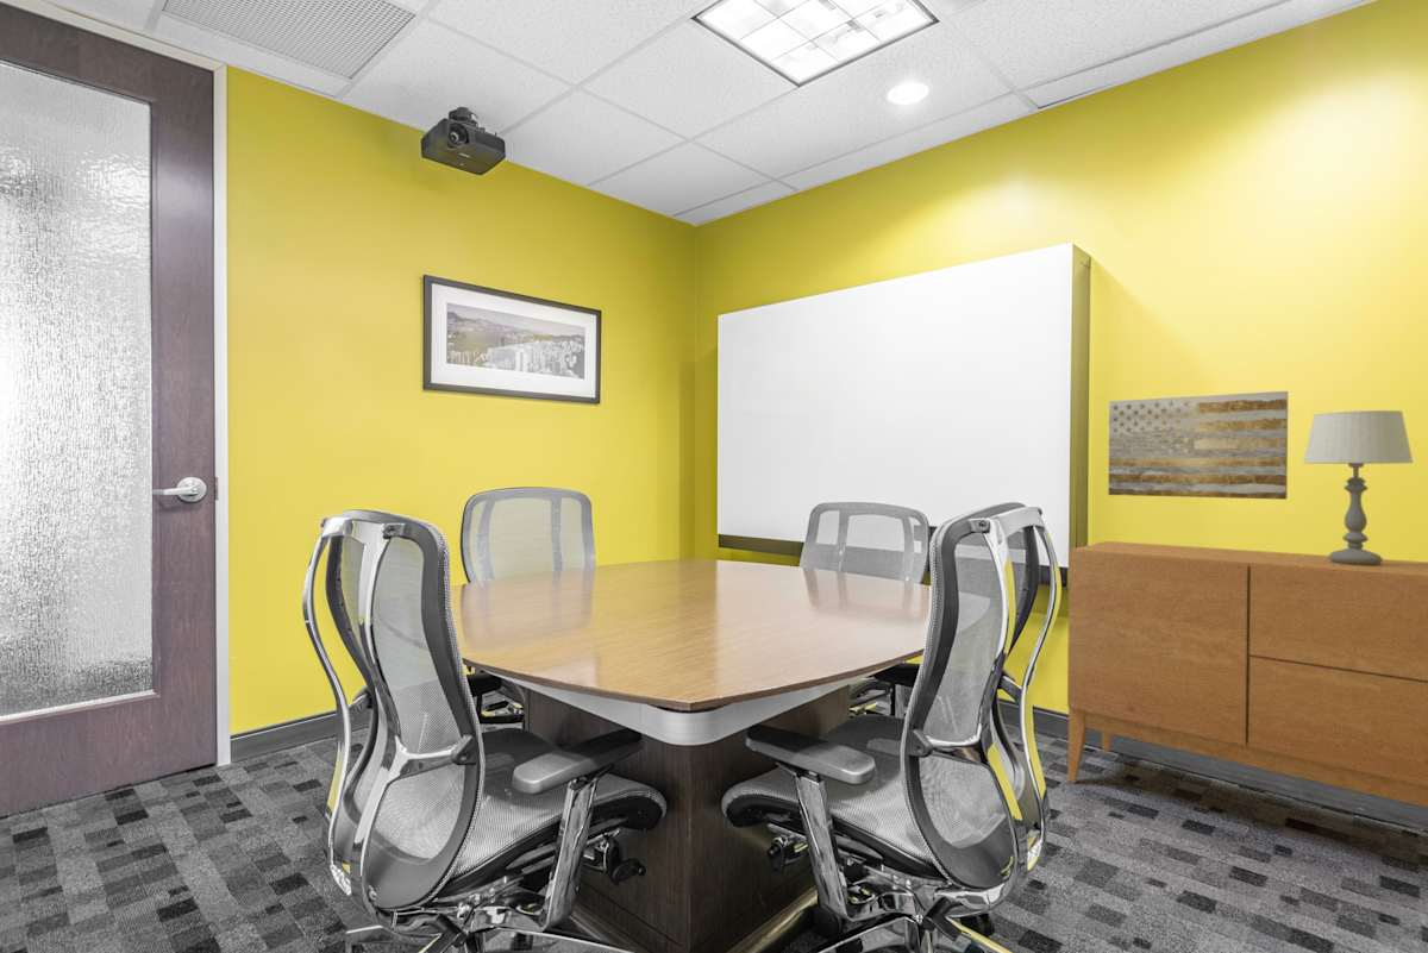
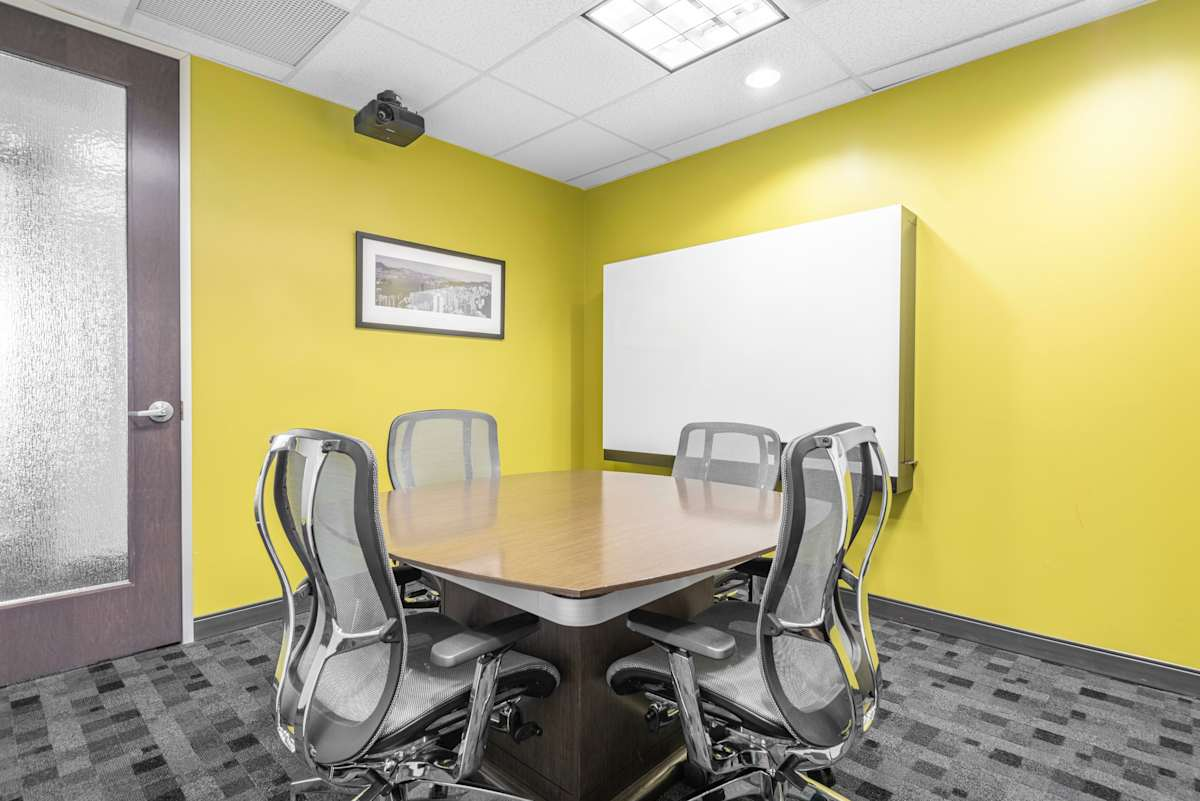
- sideboard (1259, 683)
- table lamp (1355, 488)
- wall art (1191, 446)
